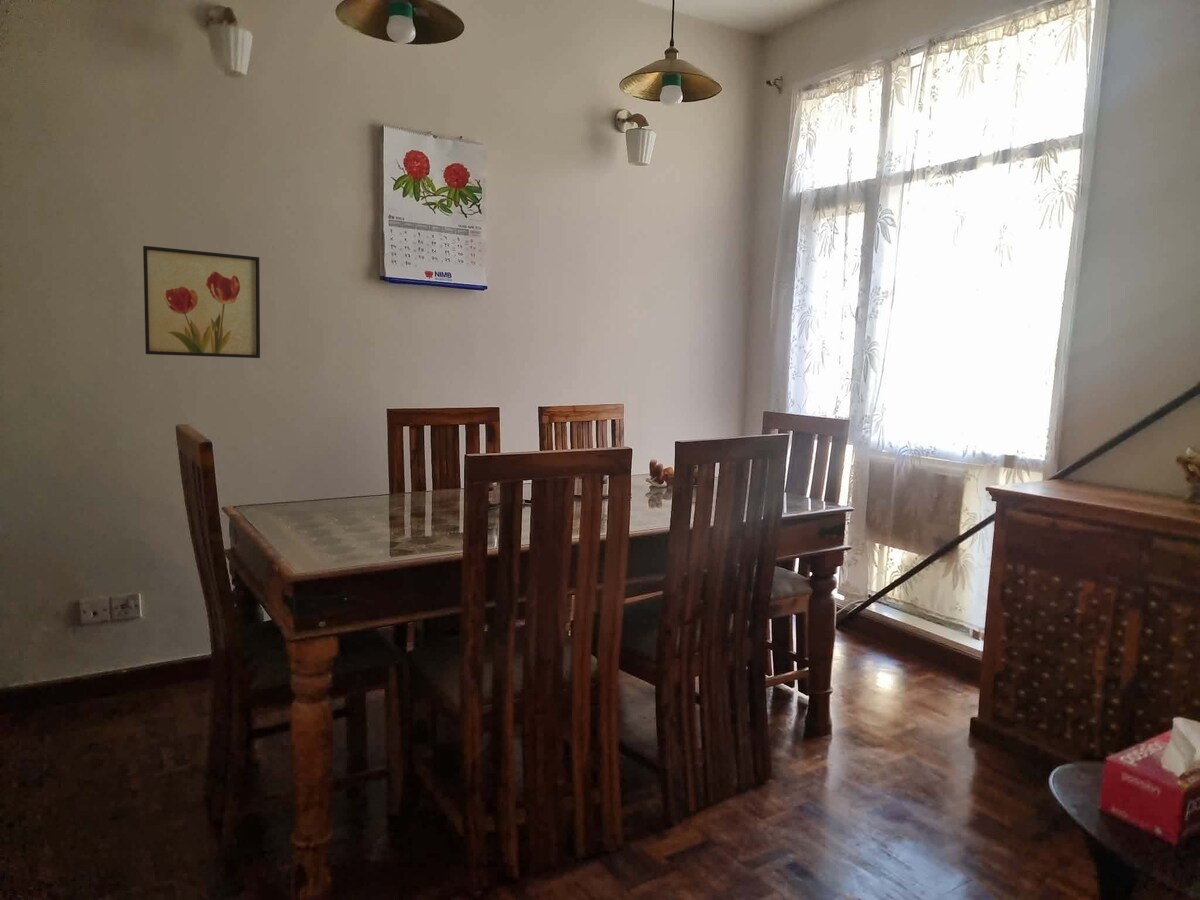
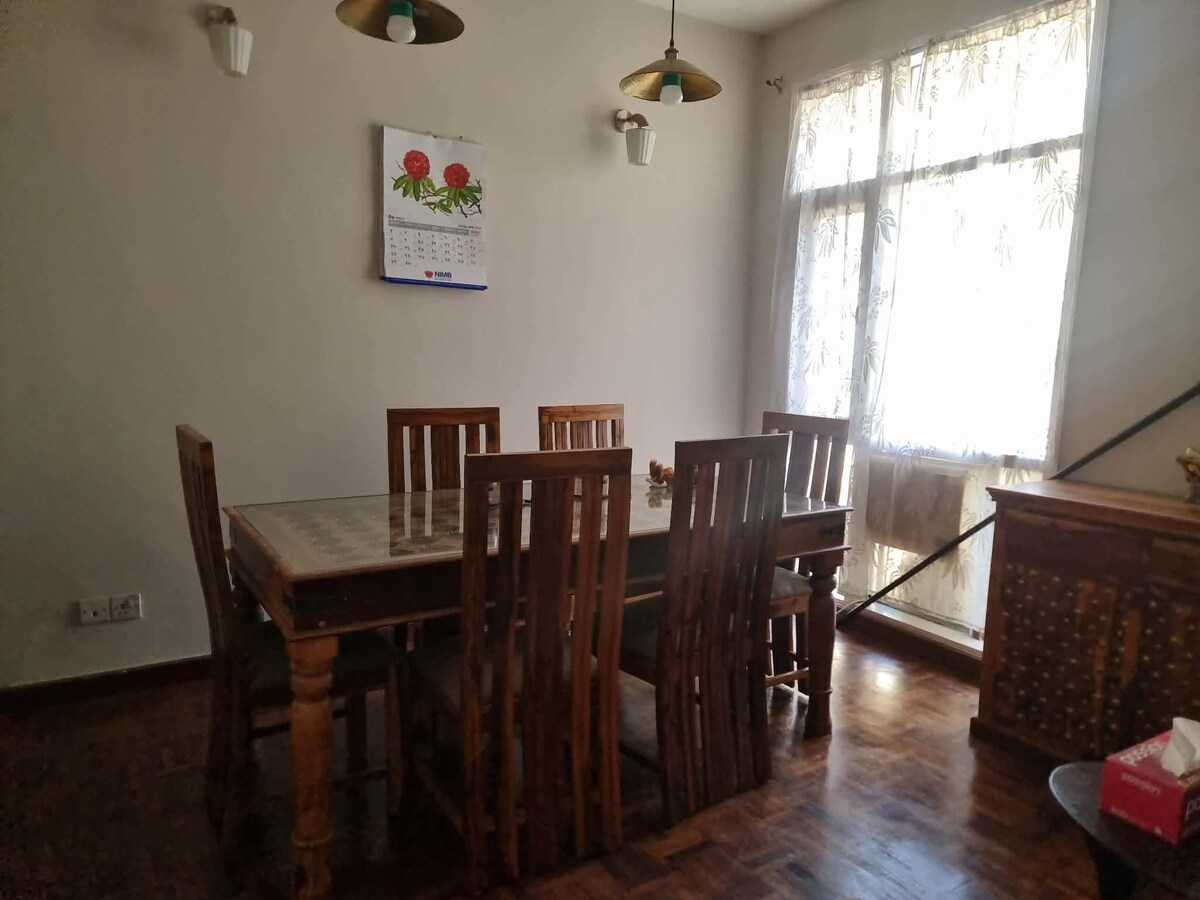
- wall art (203, 304)
